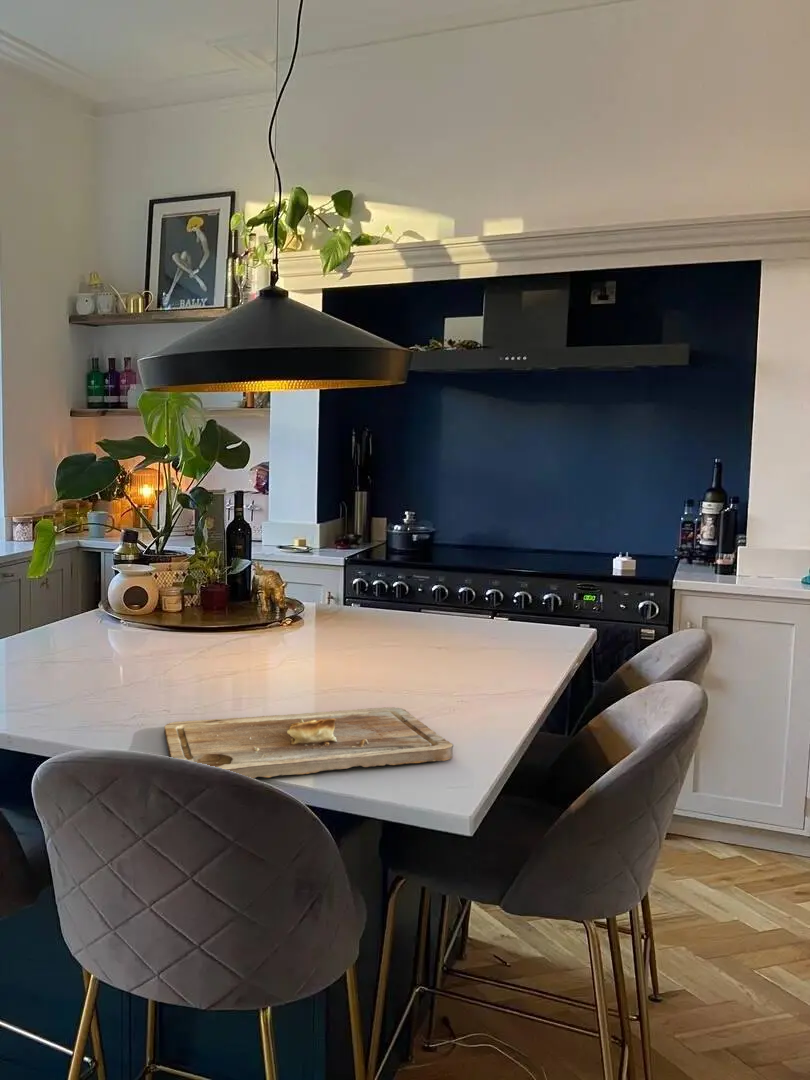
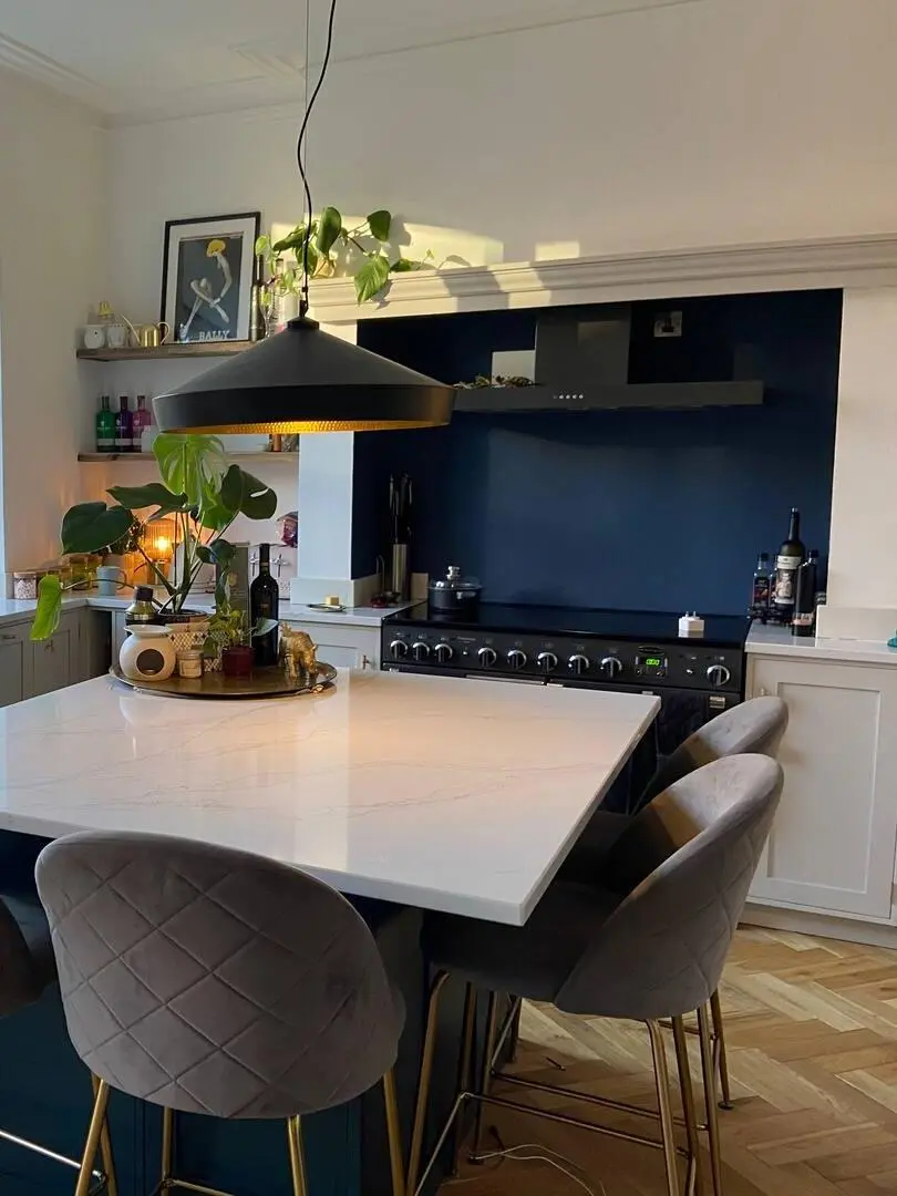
- cutting board (303, 726)
